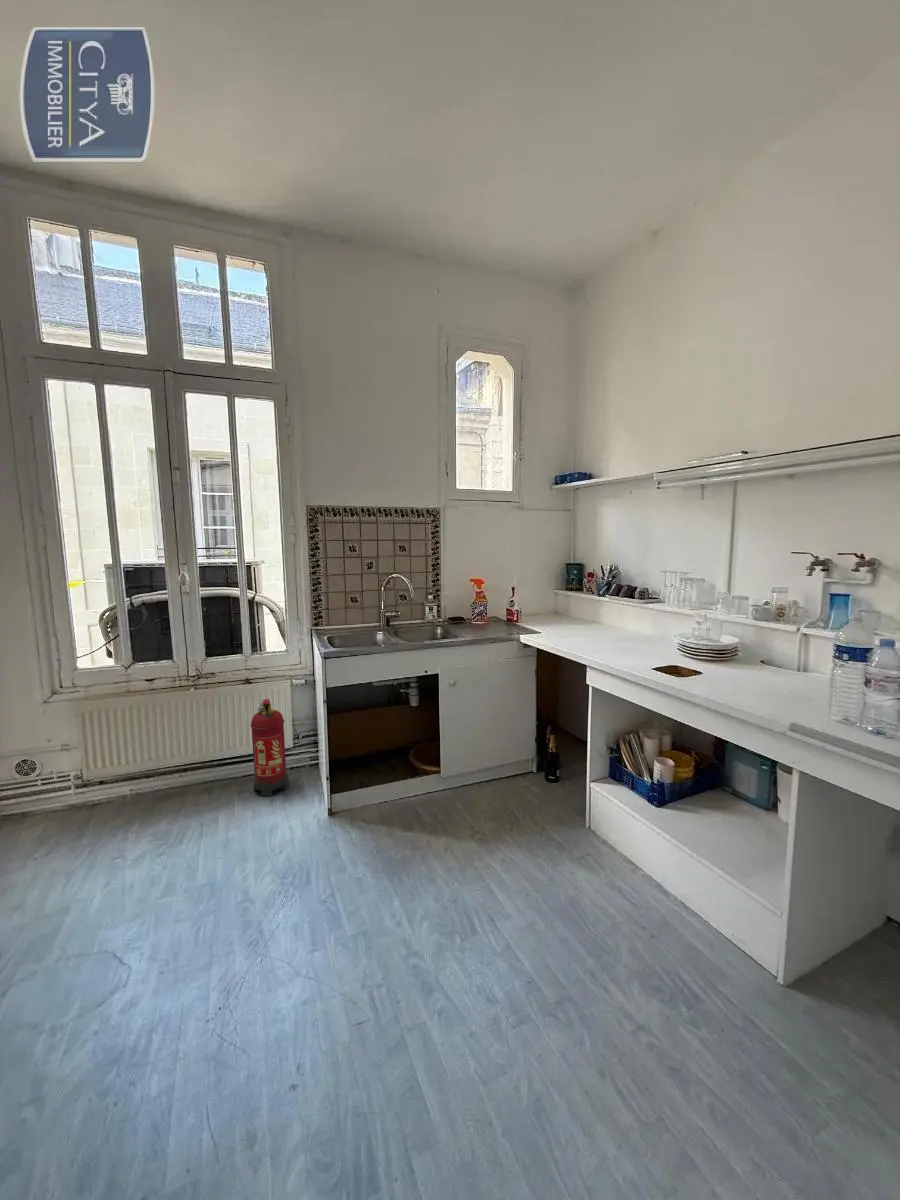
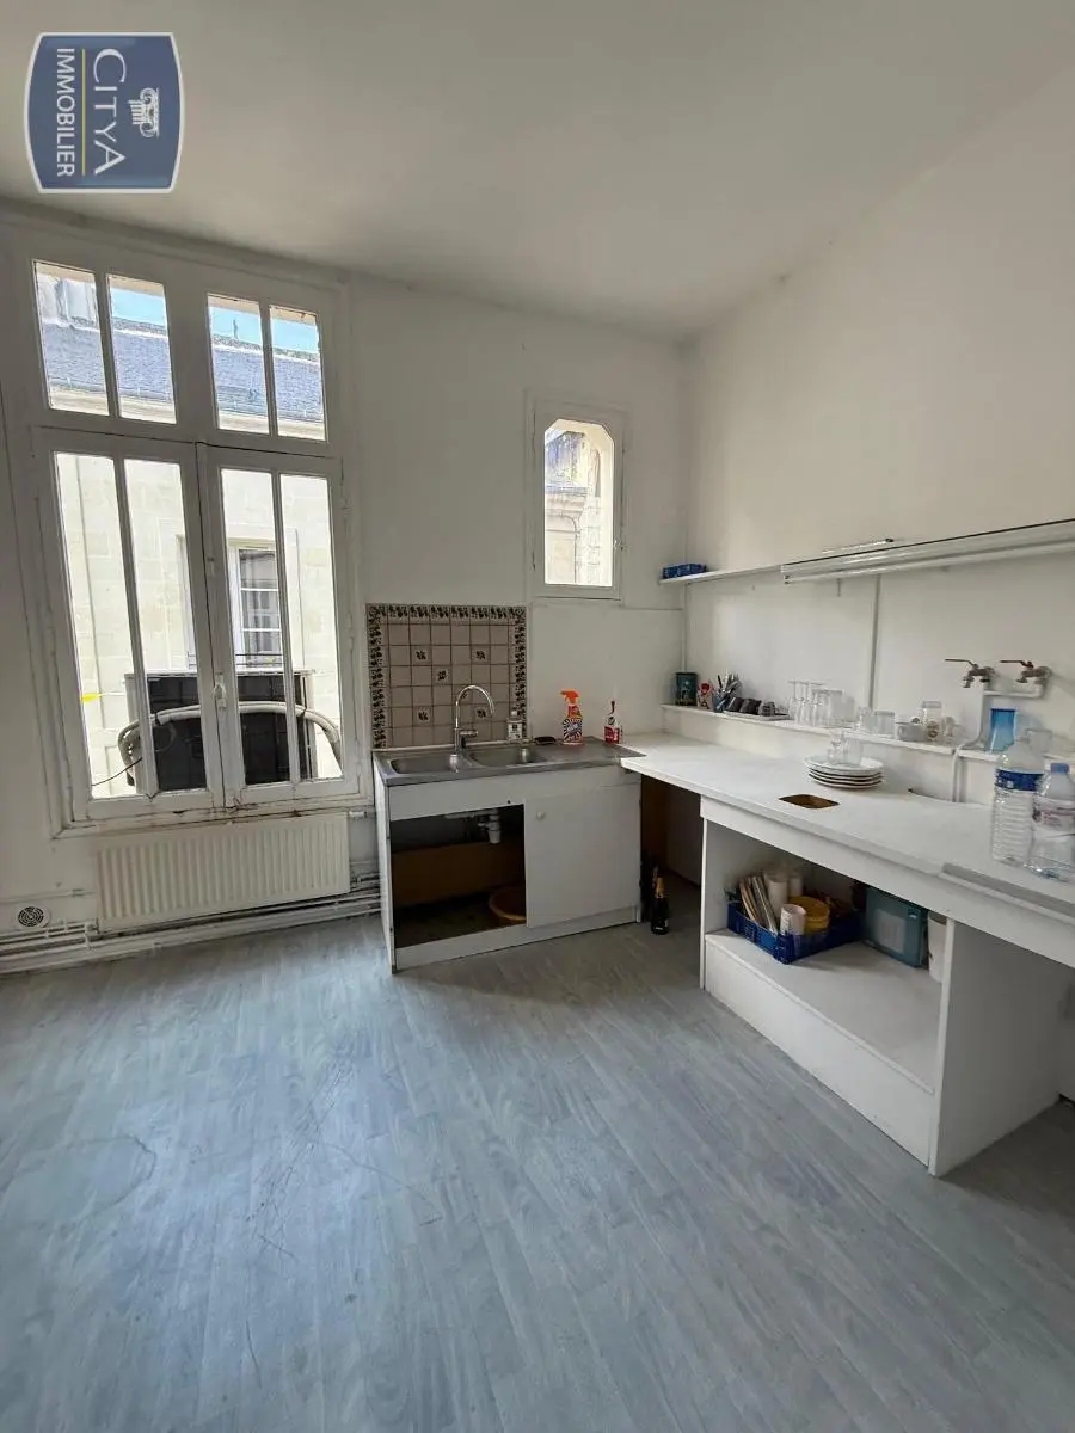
- fire extinguisher (268, 741)
